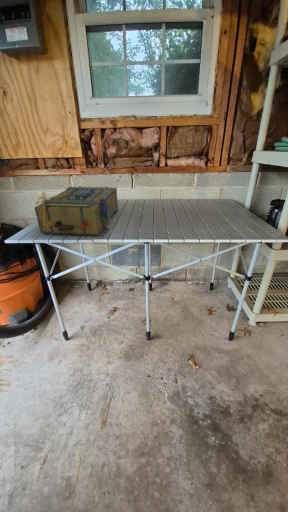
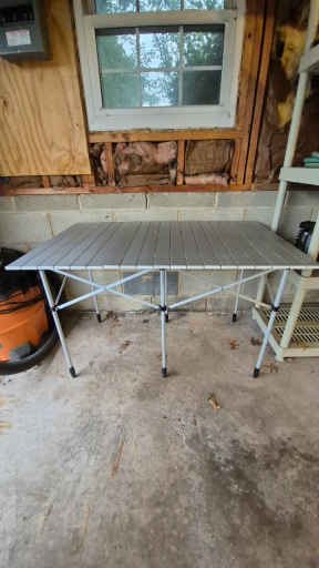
- toolbox (82, 206)
